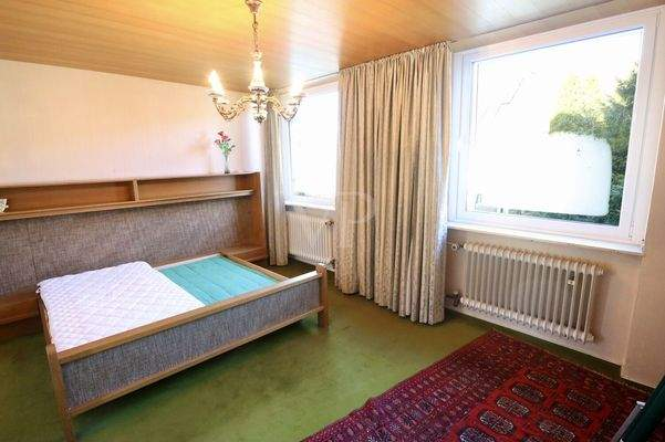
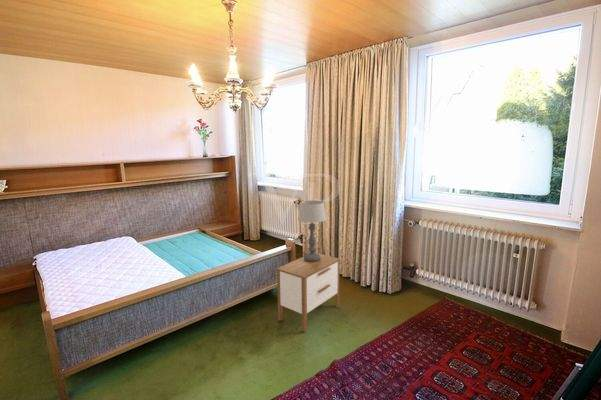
+ nightstand (310, 288)
+ table lamp (312, 231)
